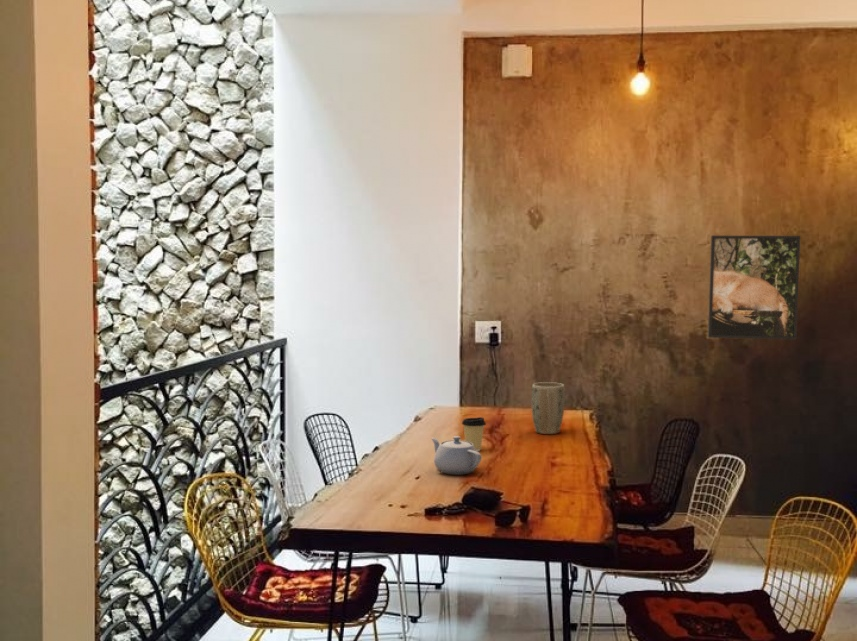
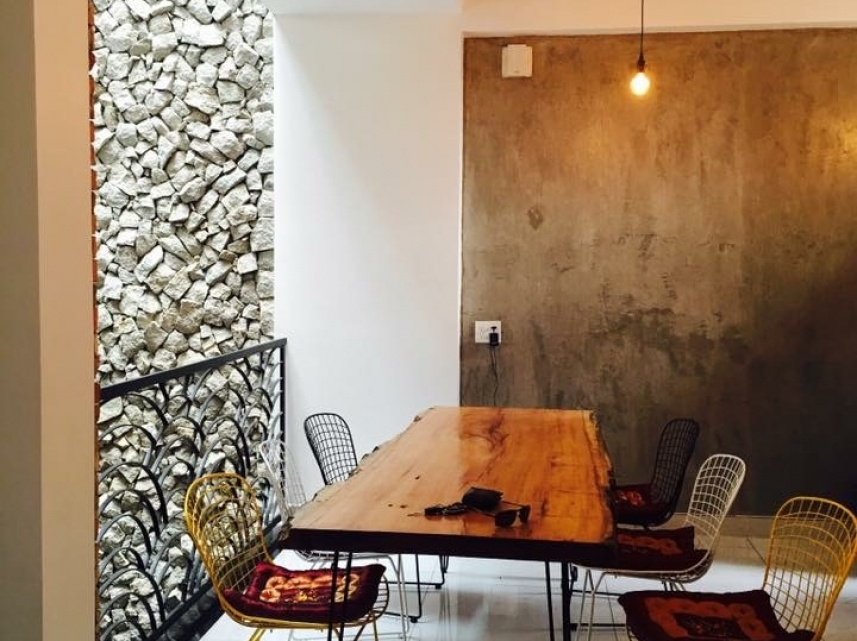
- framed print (753, 287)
- plant pot (547, 408)
- coffee cup (473, 434)
- teapot (454, 453)
